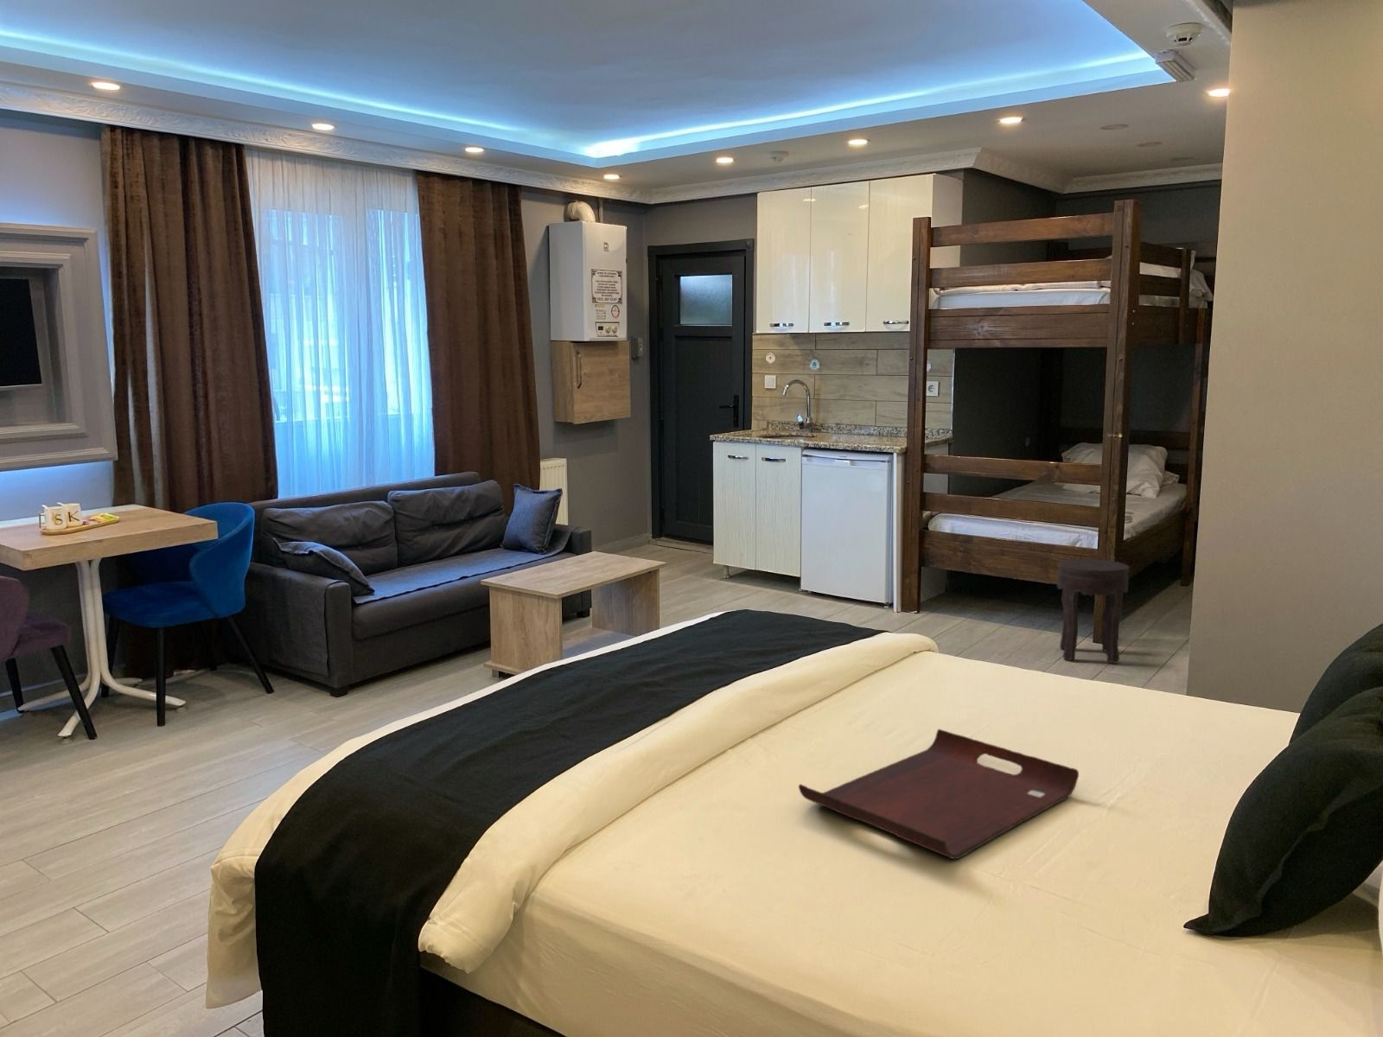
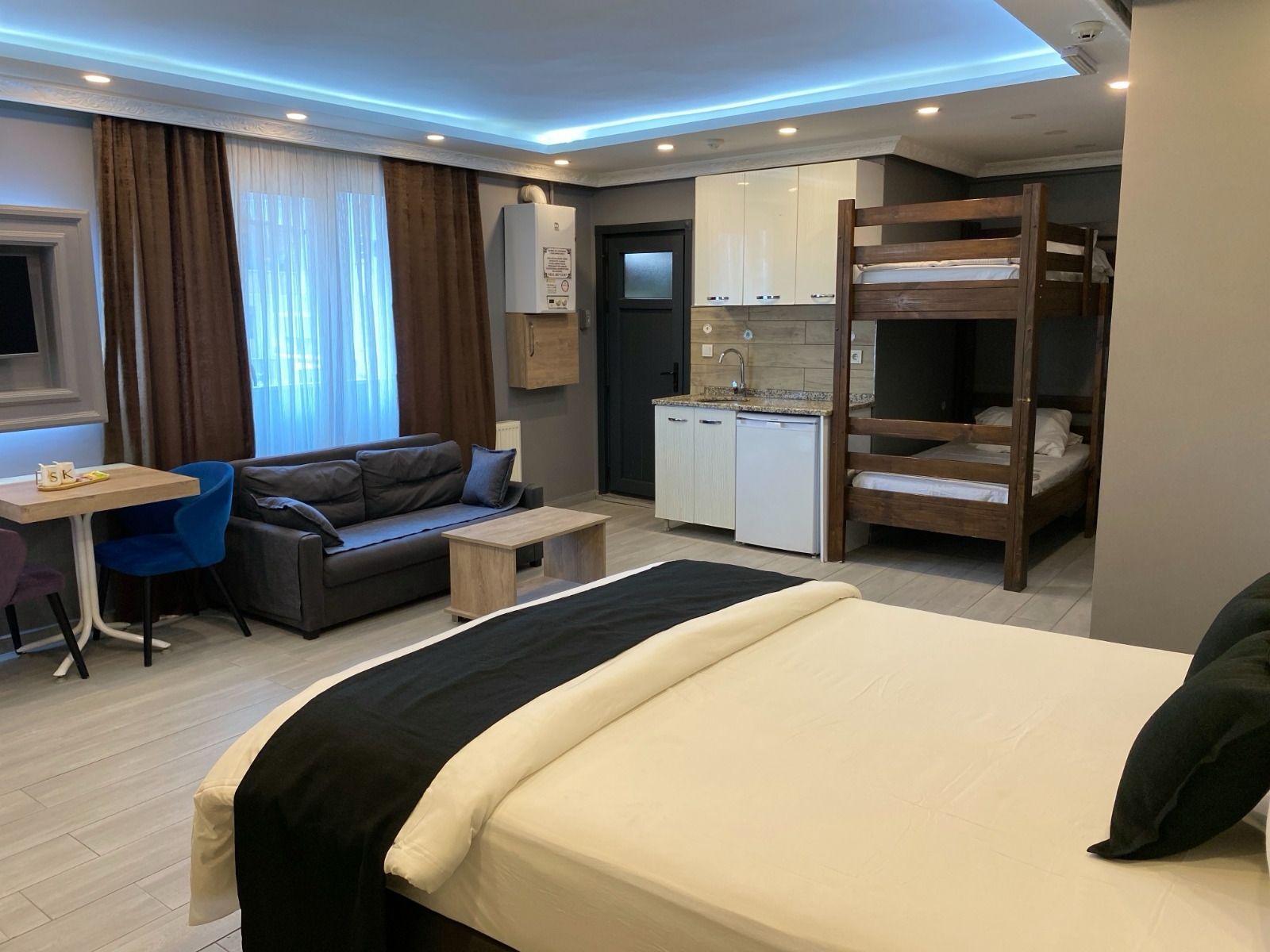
- side table (1103, 610)
- serving tray (941, 789)
